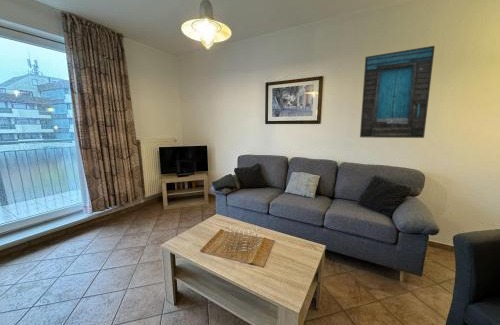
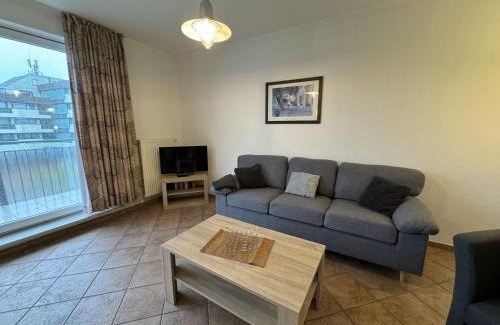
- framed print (393, 96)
